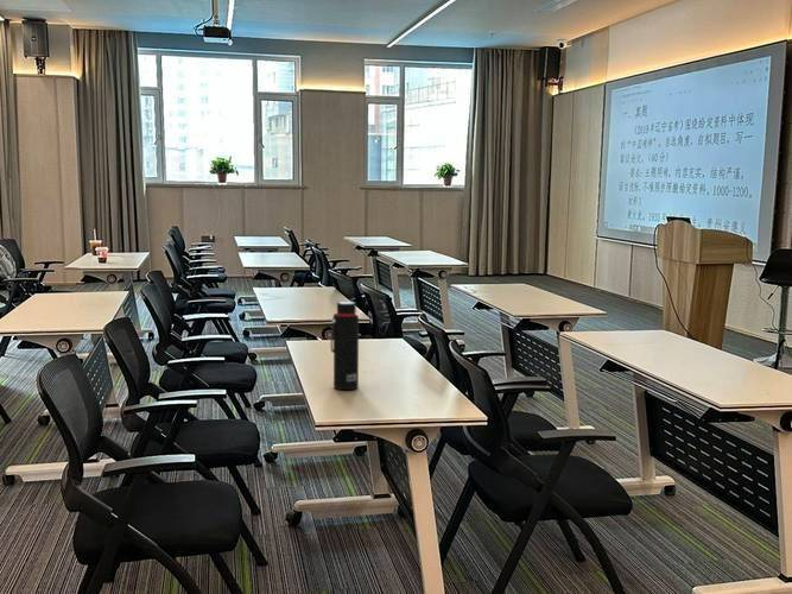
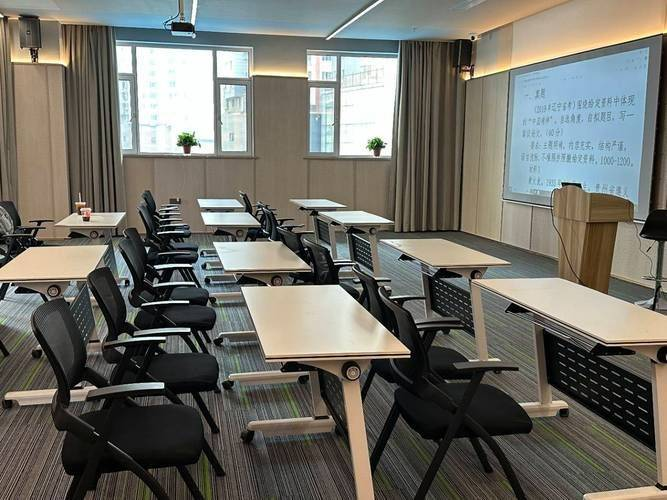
- water bottle (343, 345)
